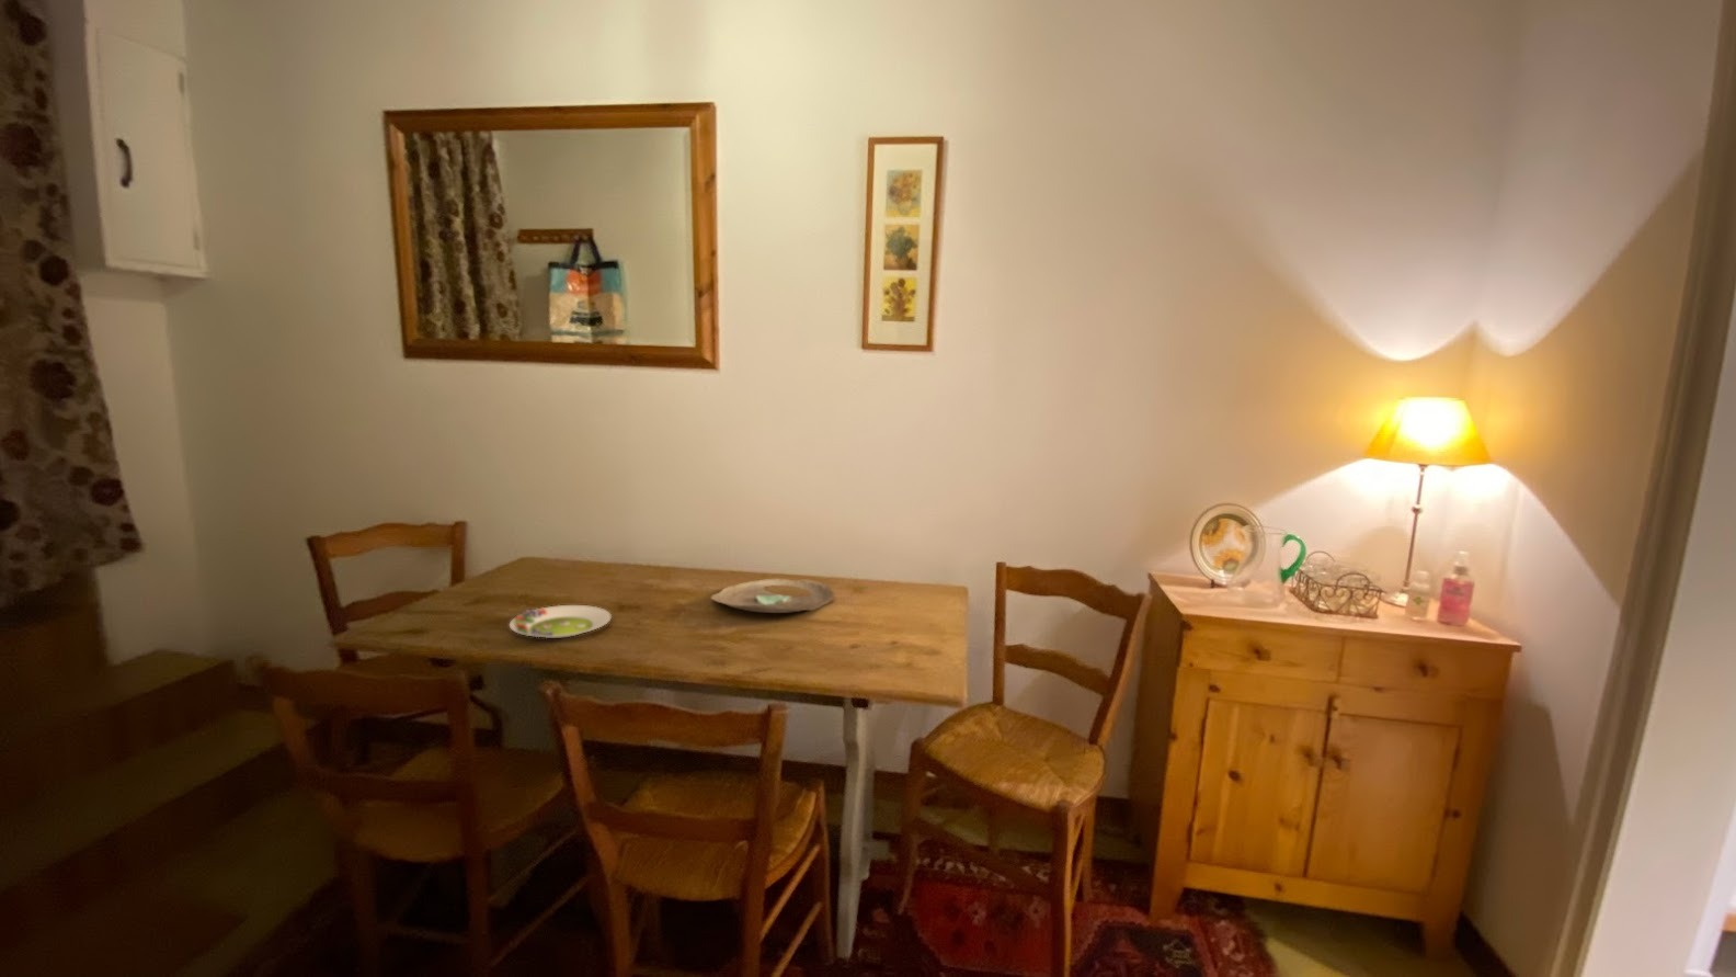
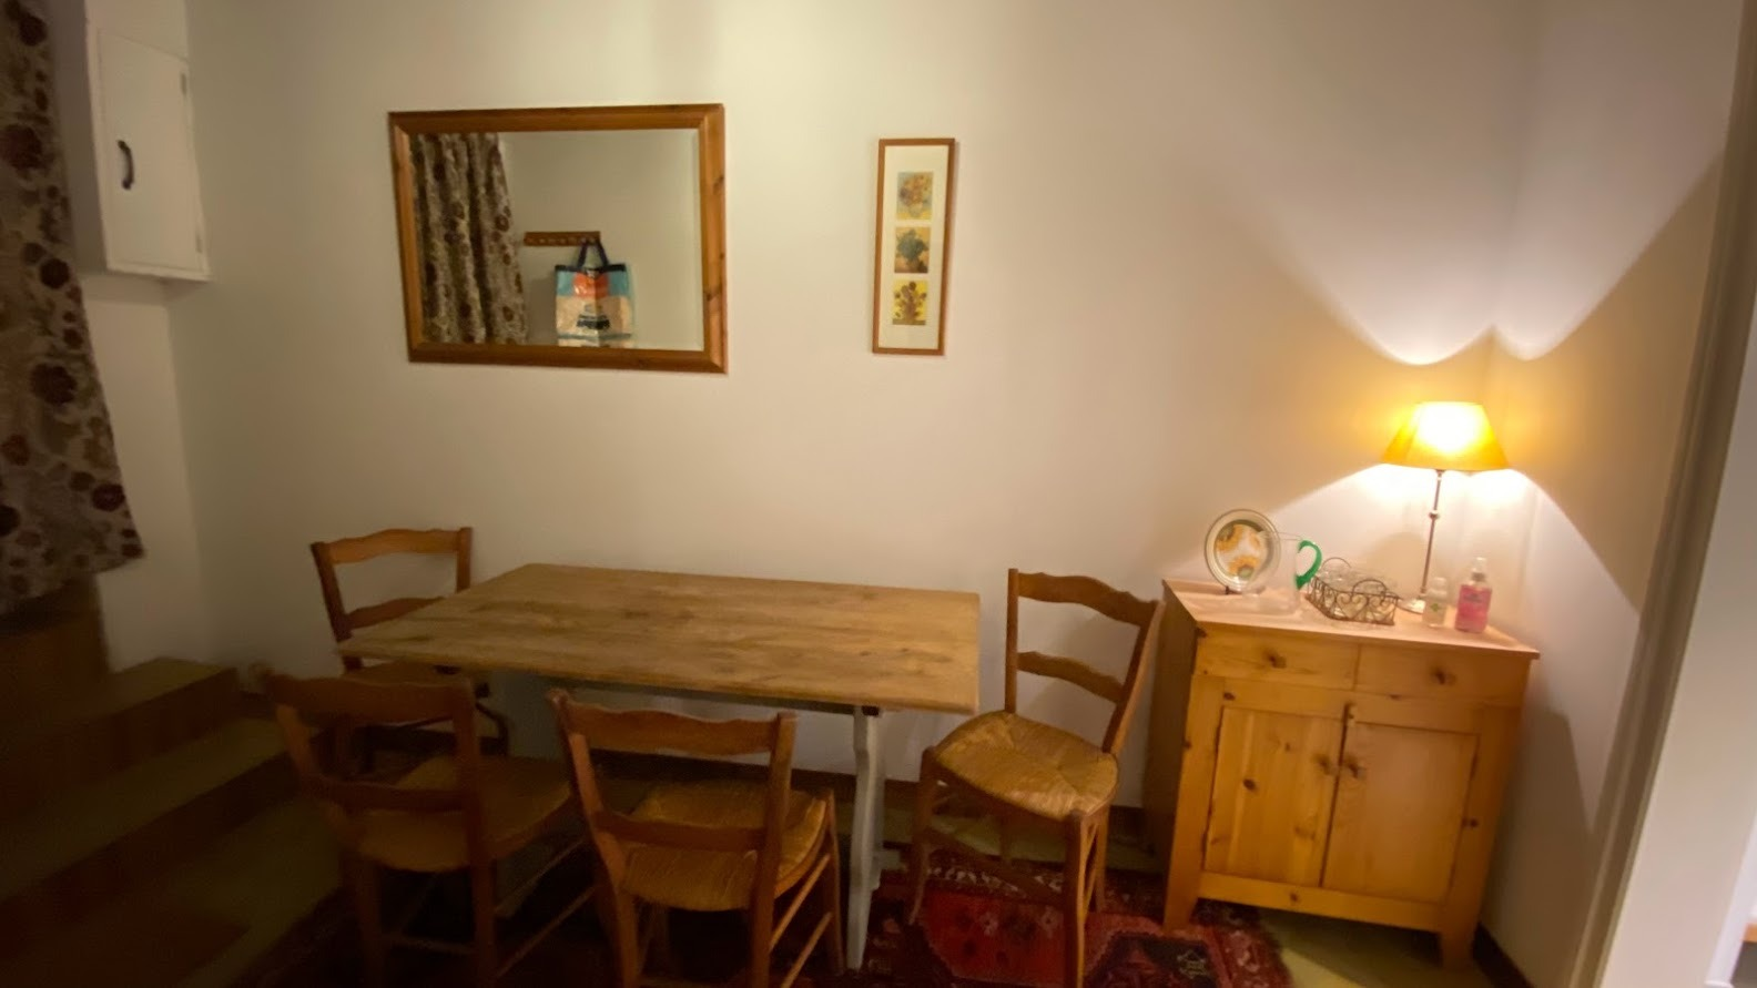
- decorative bowl (773, 593)
- salad plate (562, 622)
